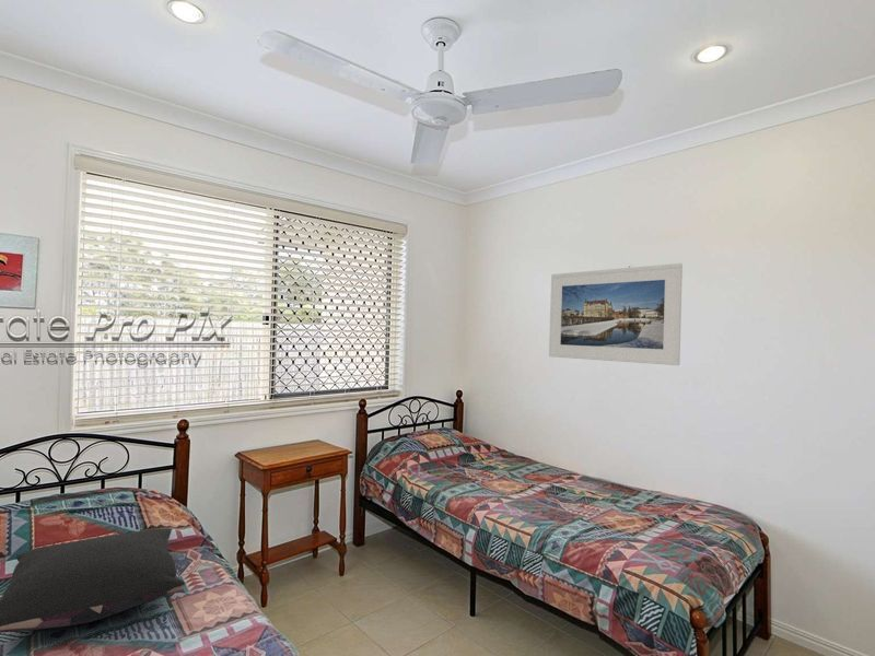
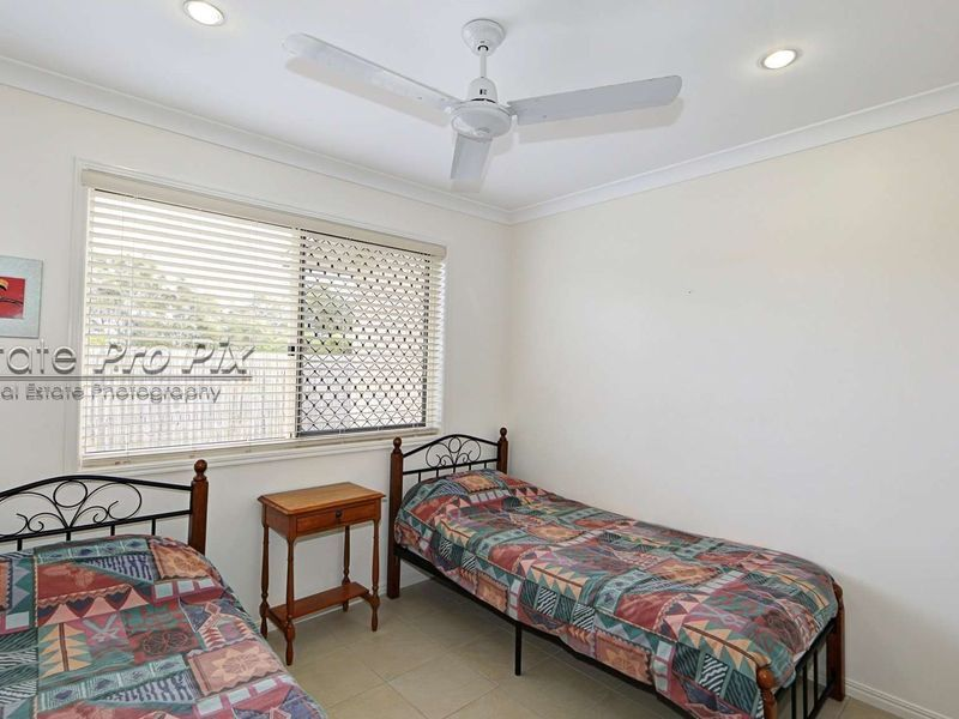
- pillow (96, 571)
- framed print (608, 315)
